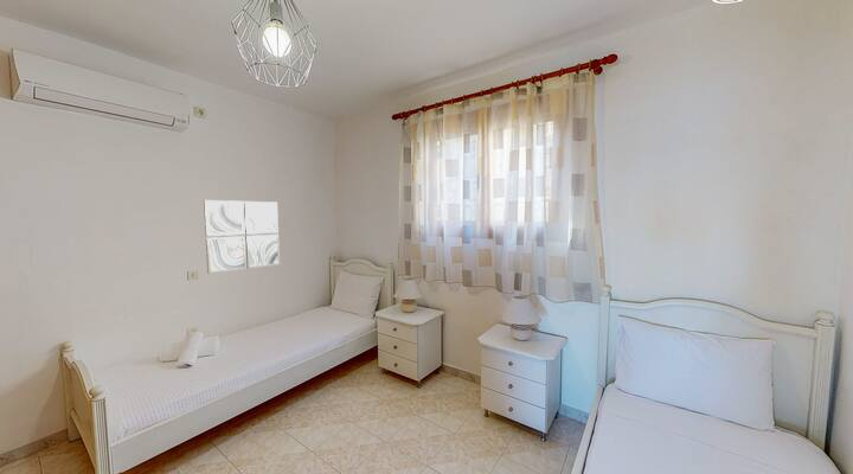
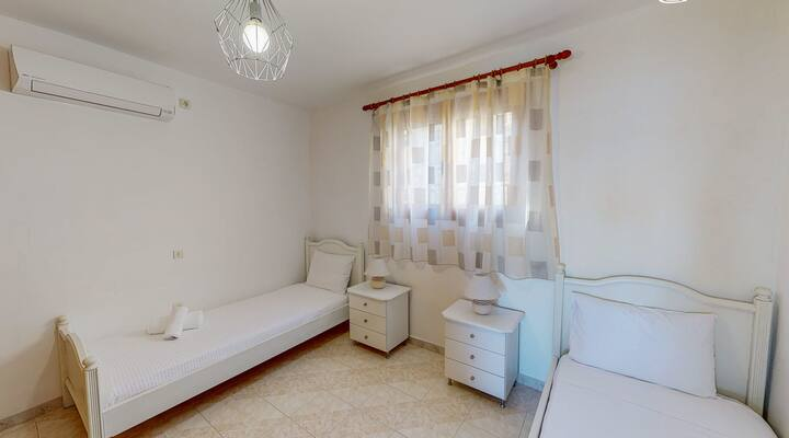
- wall art (244, 233)
